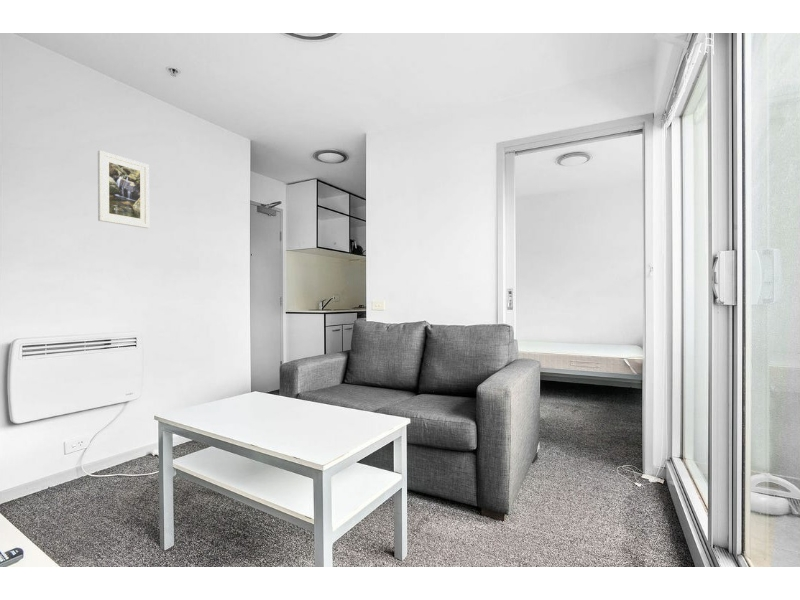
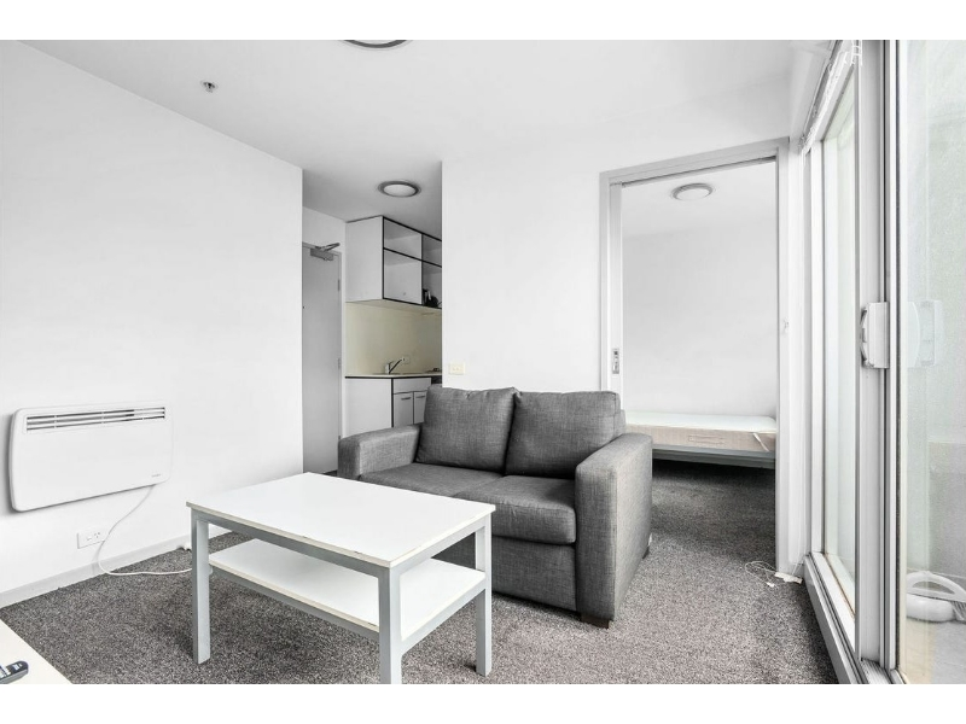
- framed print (124, 191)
